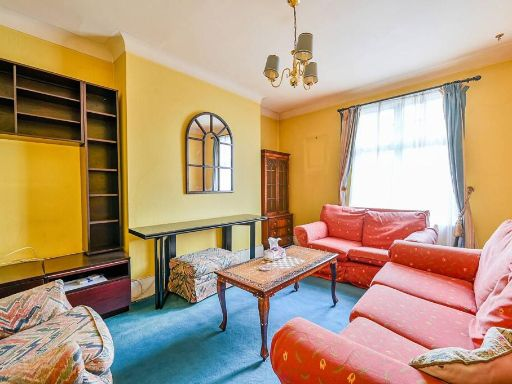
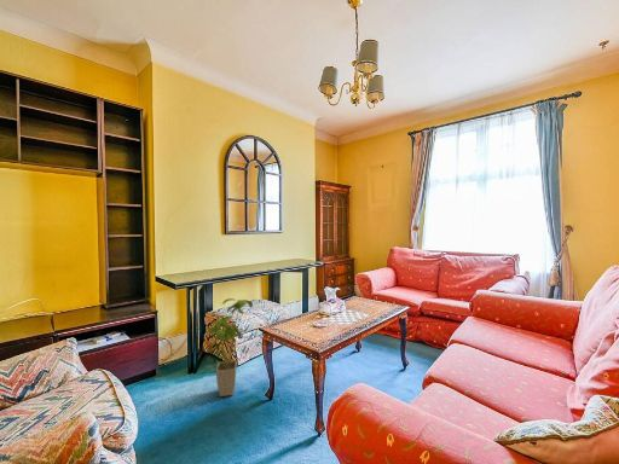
+ house plant (232, 343)
